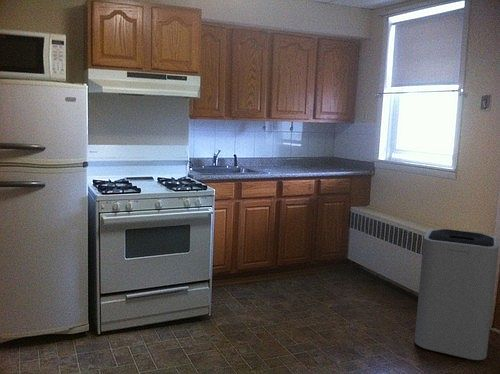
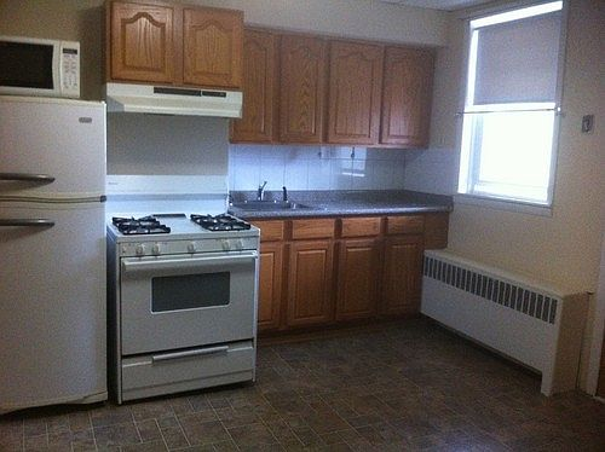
- trash can (456, 289)
